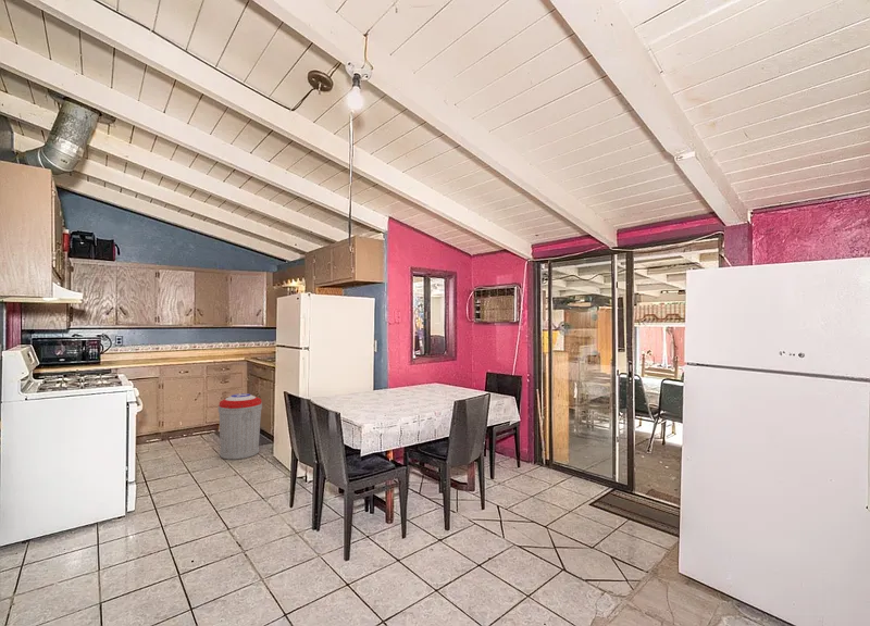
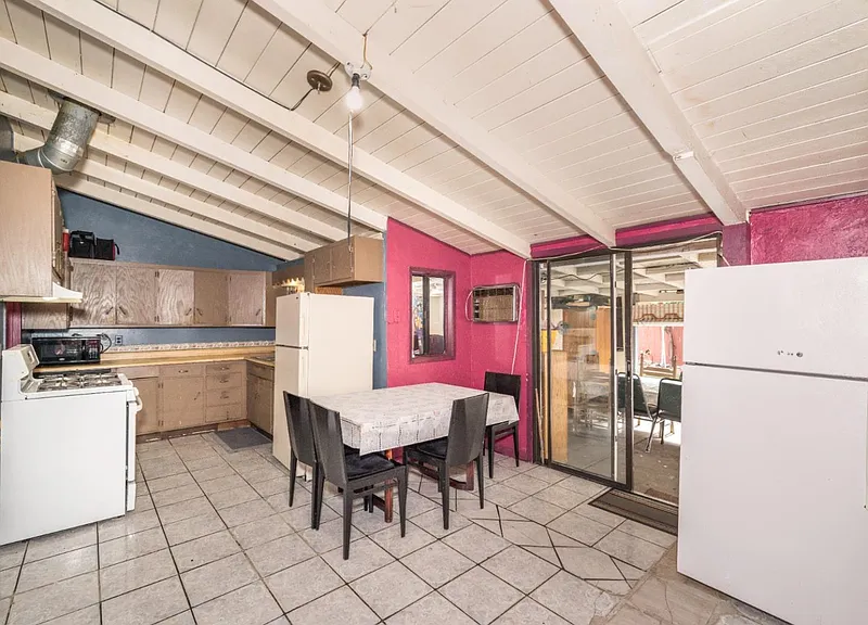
- trash can (239, 424)
